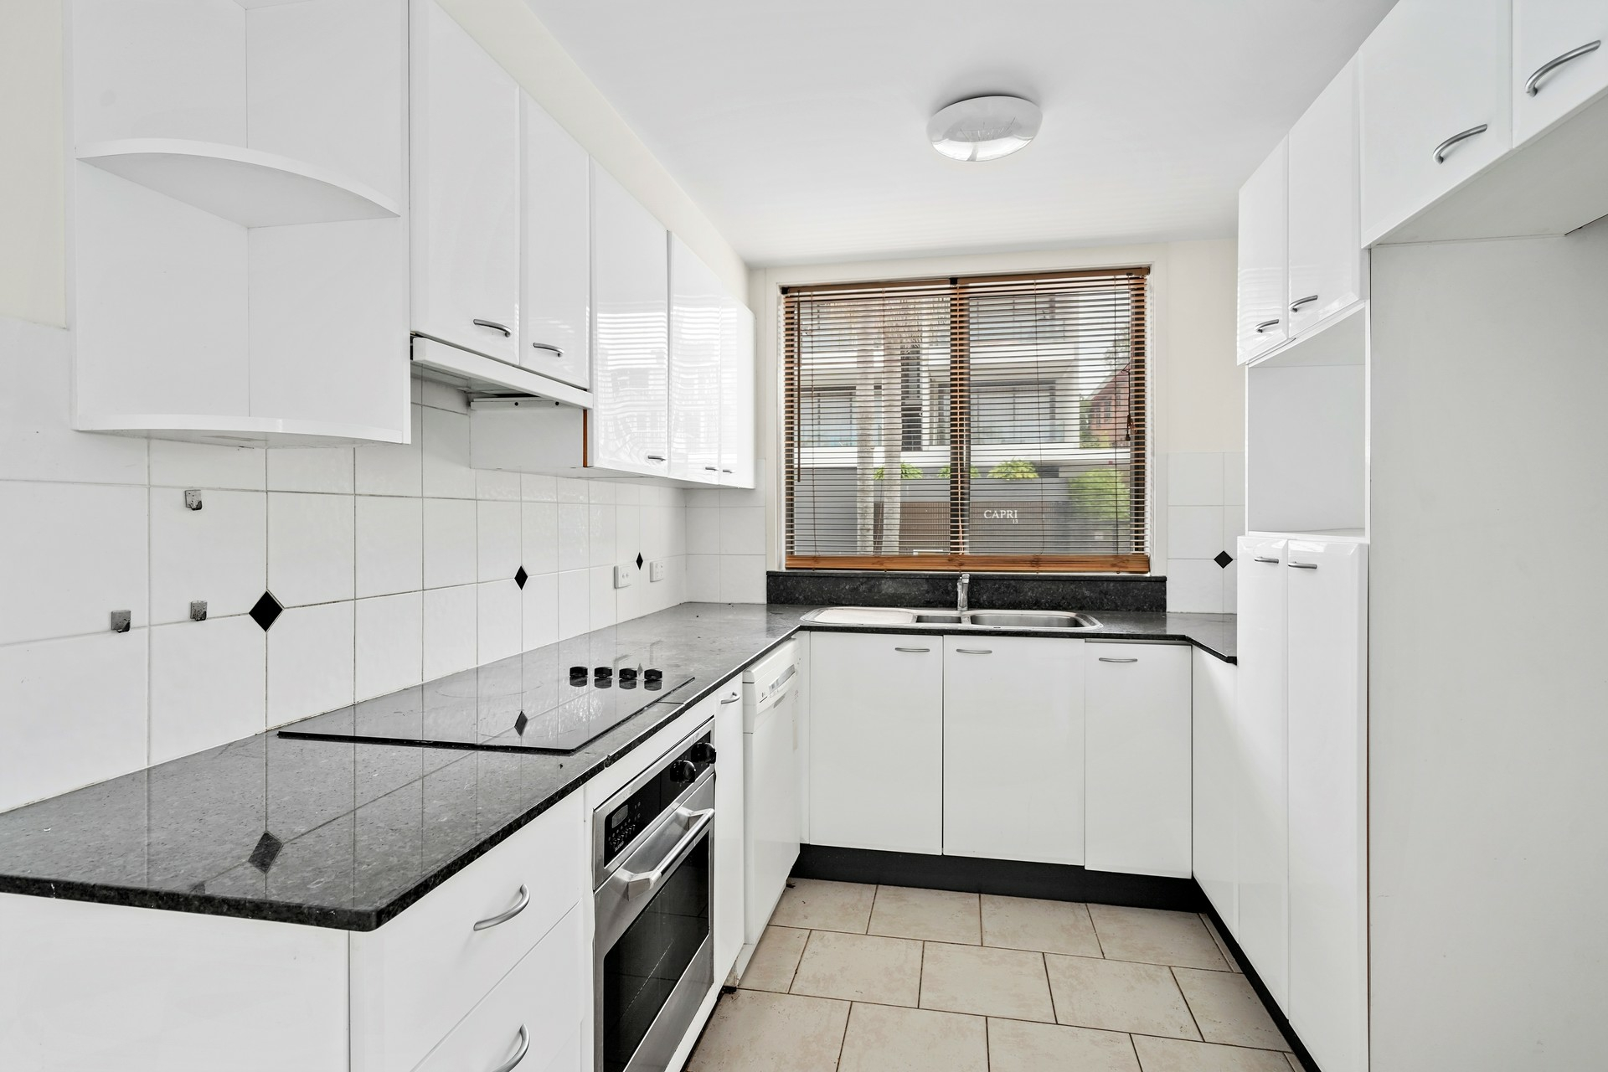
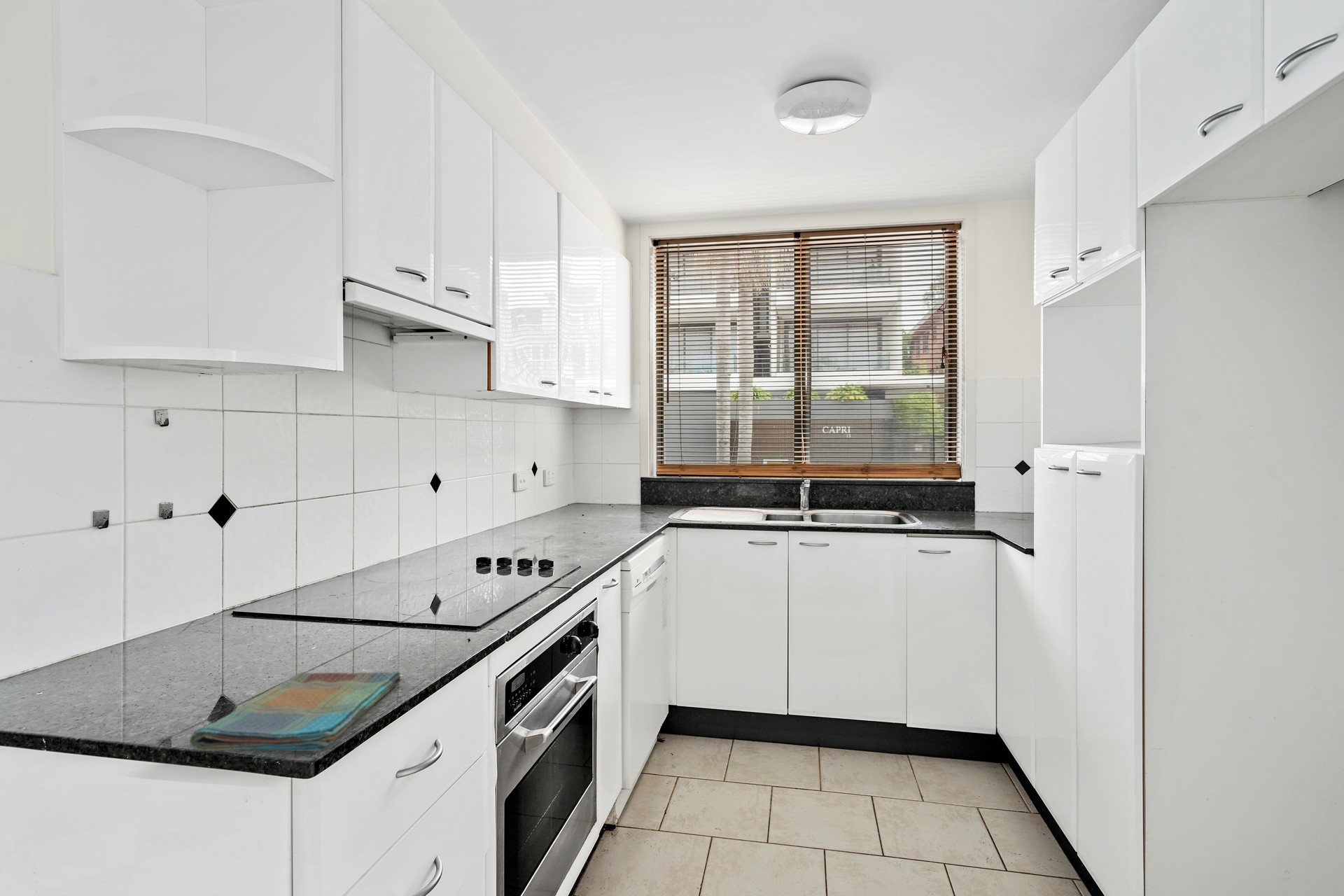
+ dish towel (307, 704)
